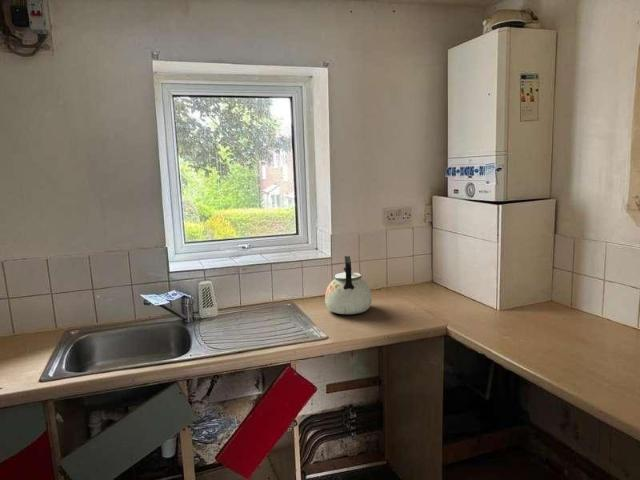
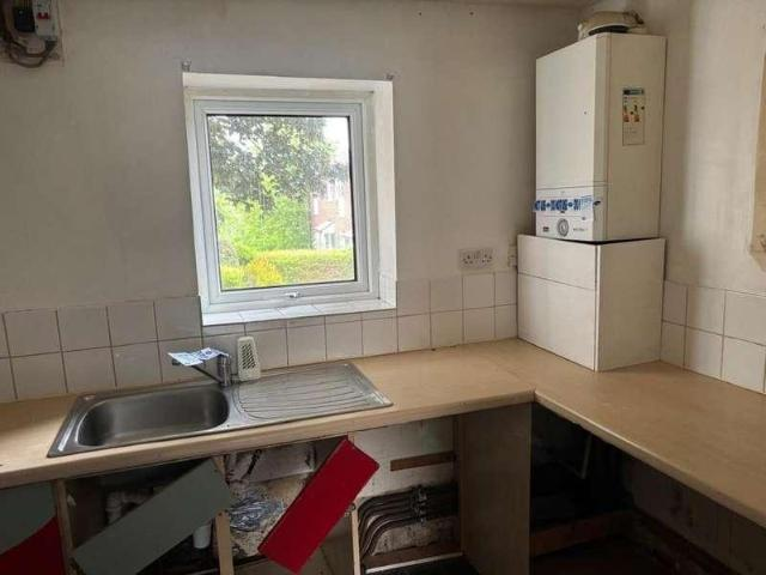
- kettle (347, 283)
